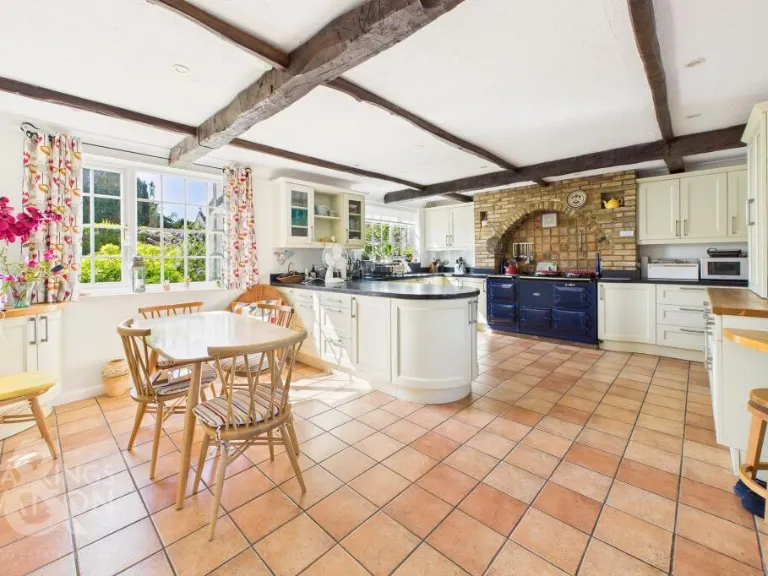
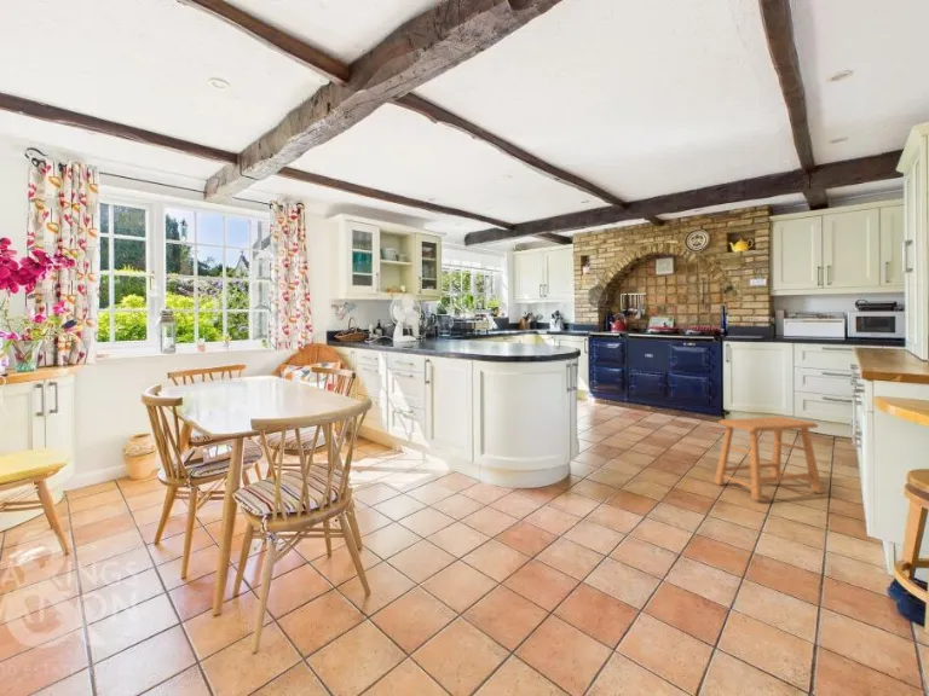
+ stool (772, 454)
